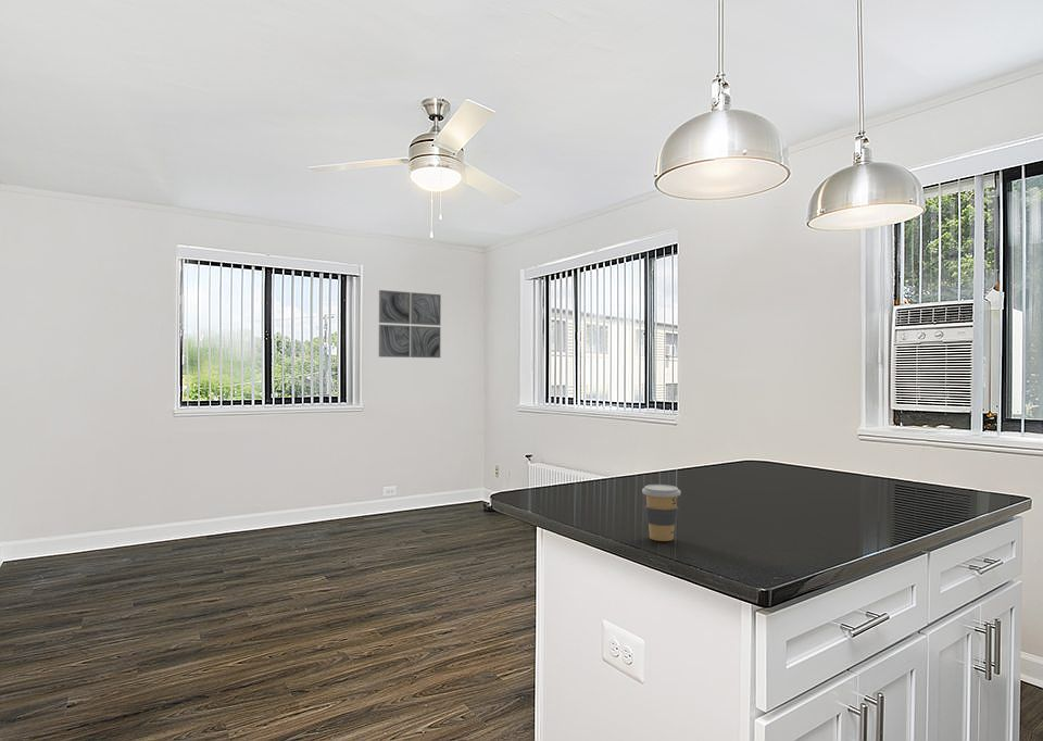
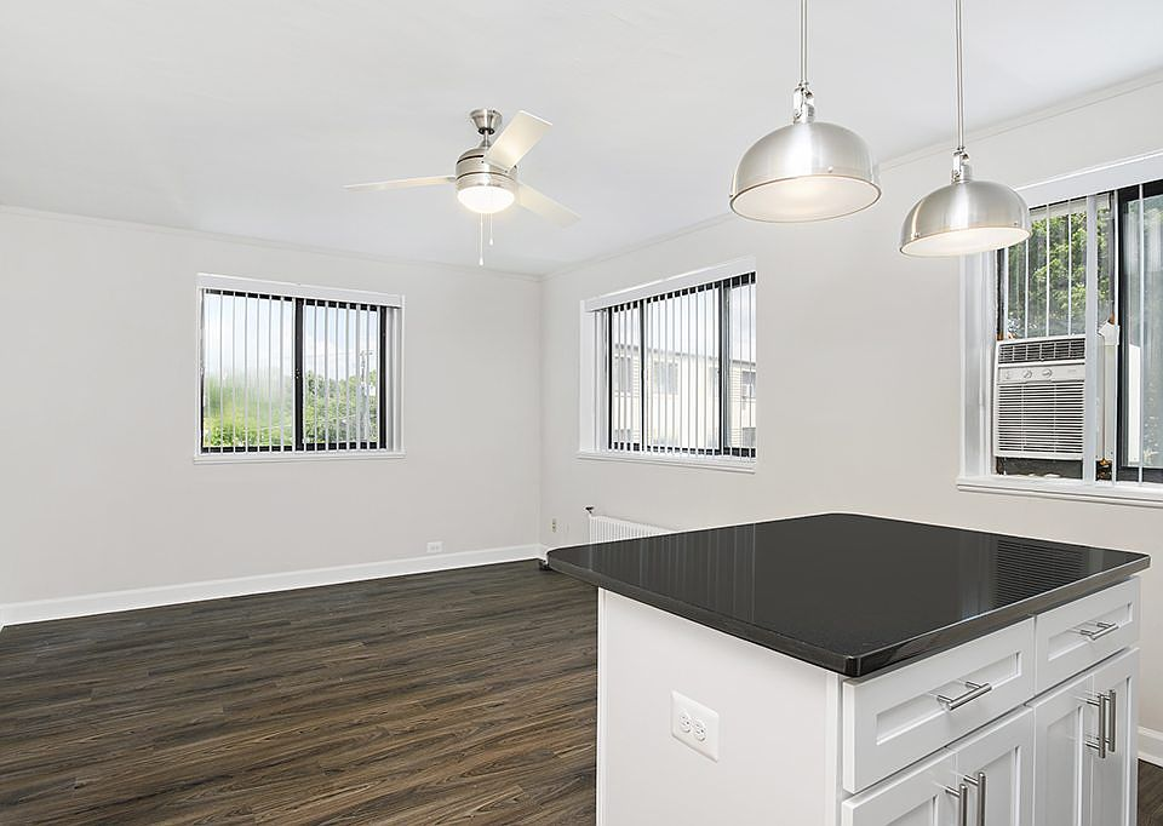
- wall art (410, 326)
- coffee cup (661, 512)
